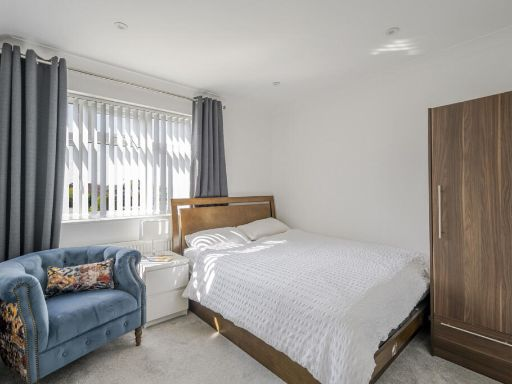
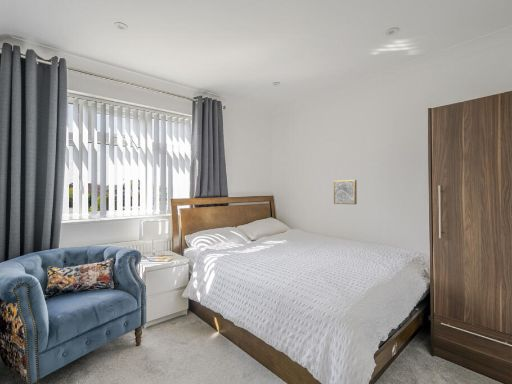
+ wall art (344, 192)
